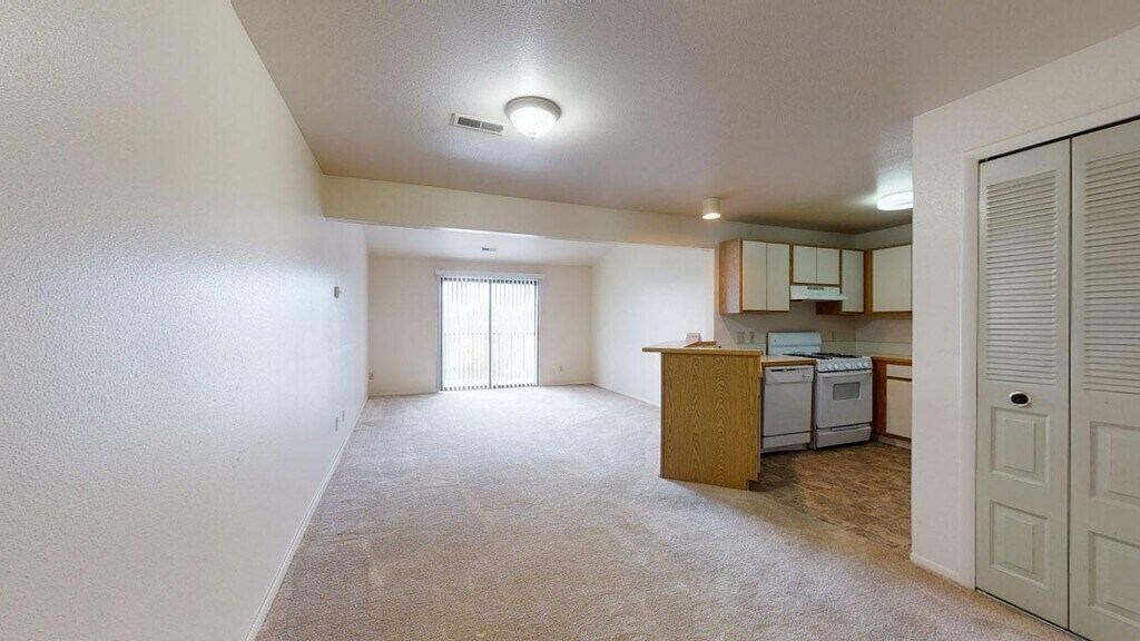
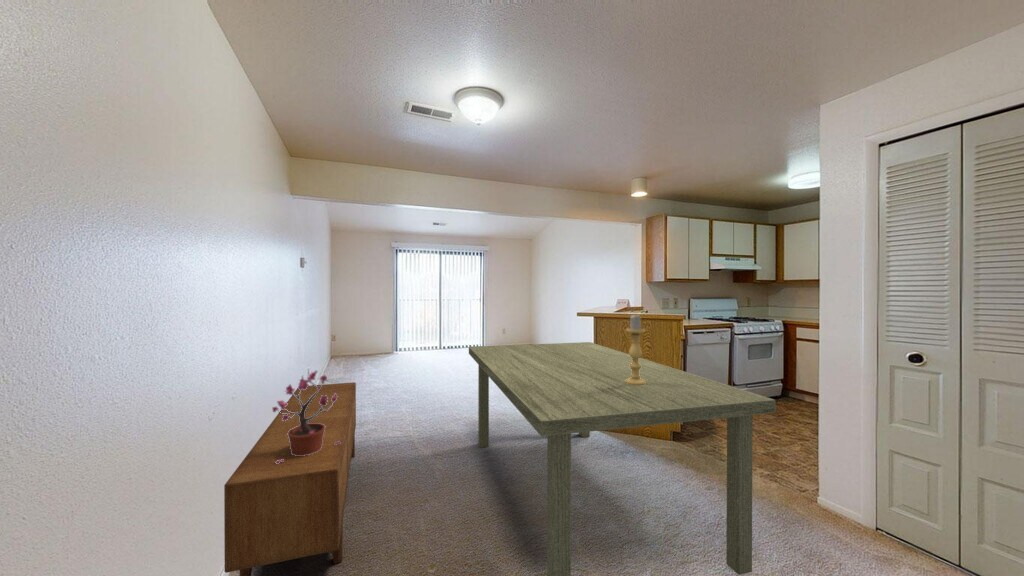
+ dining table (575, 427)
+ candle holder (635, 347)
+ sideboard (312, 458)
+ potted plant (304, 412)
